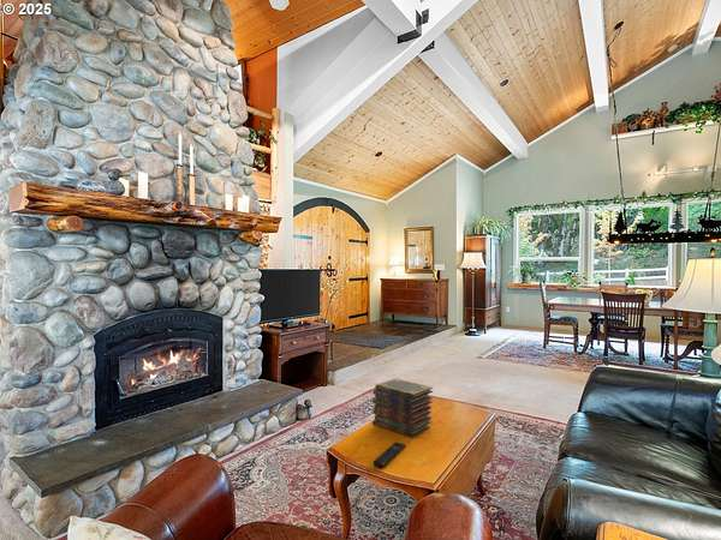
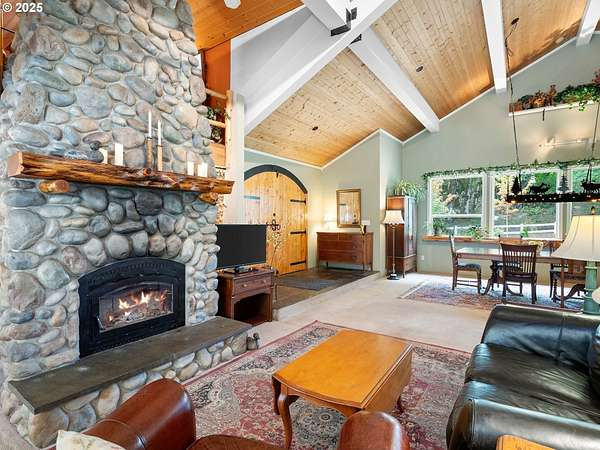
- book stack (403, 406)
- remote control (389, 454)
